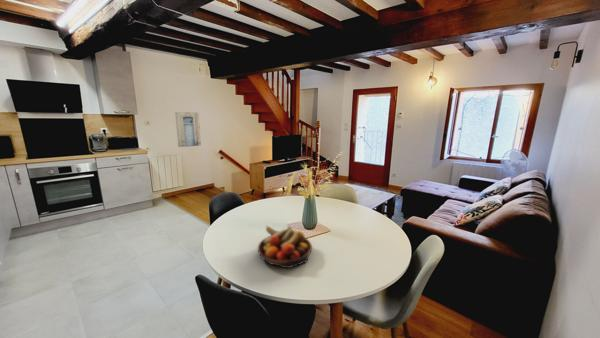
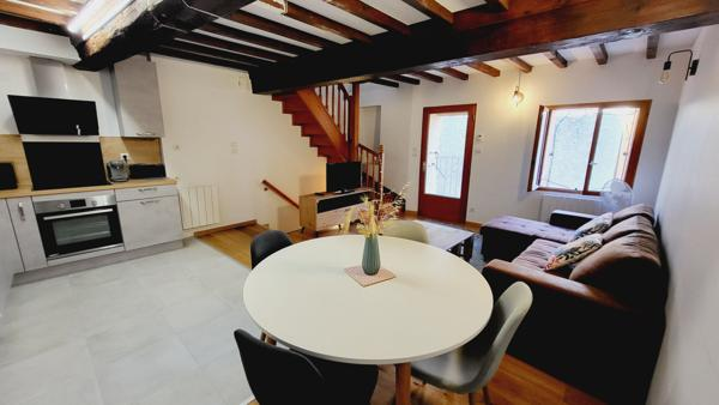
- fruit bowl (284, 243)
- wall art (188, 129)
